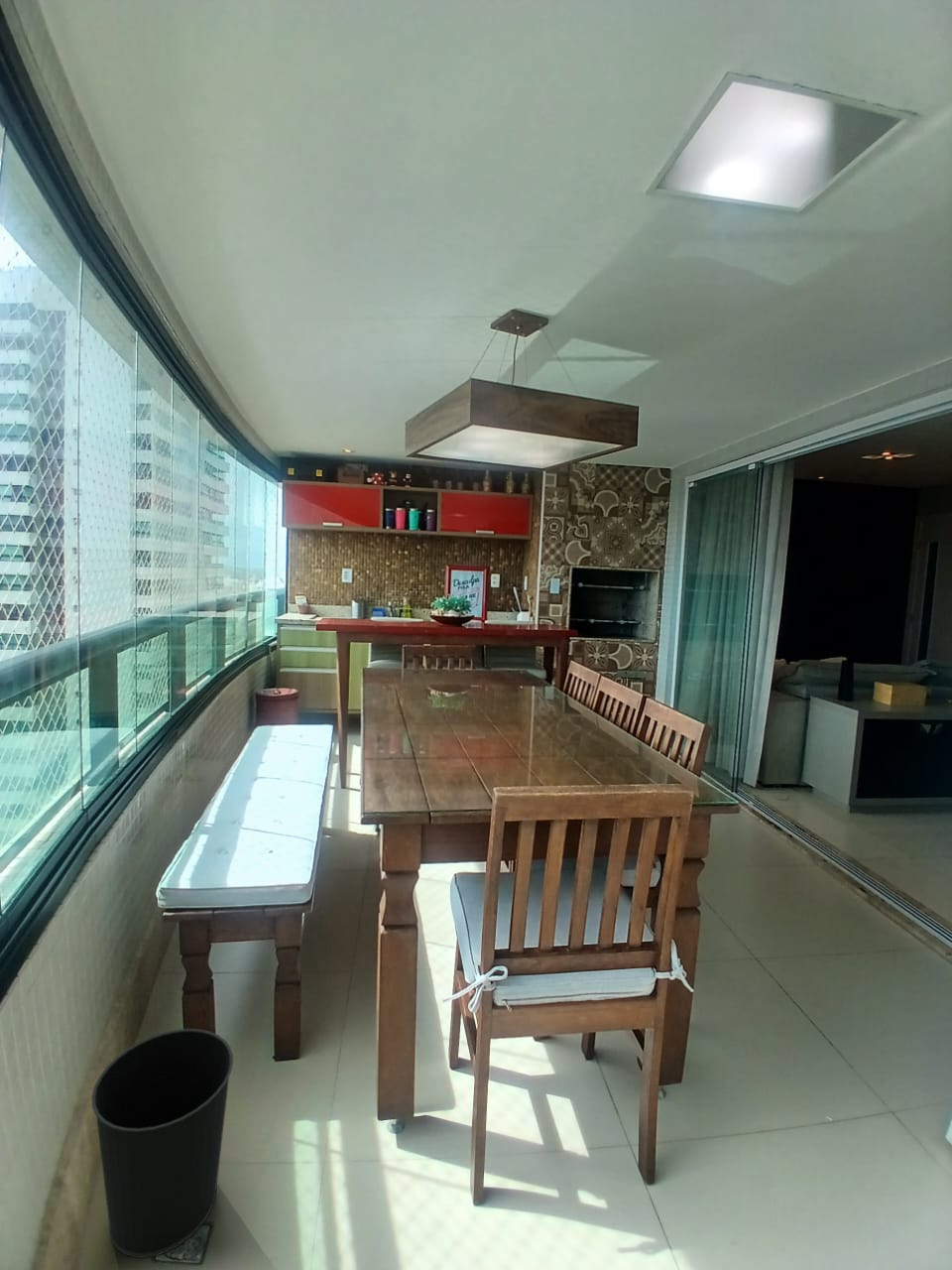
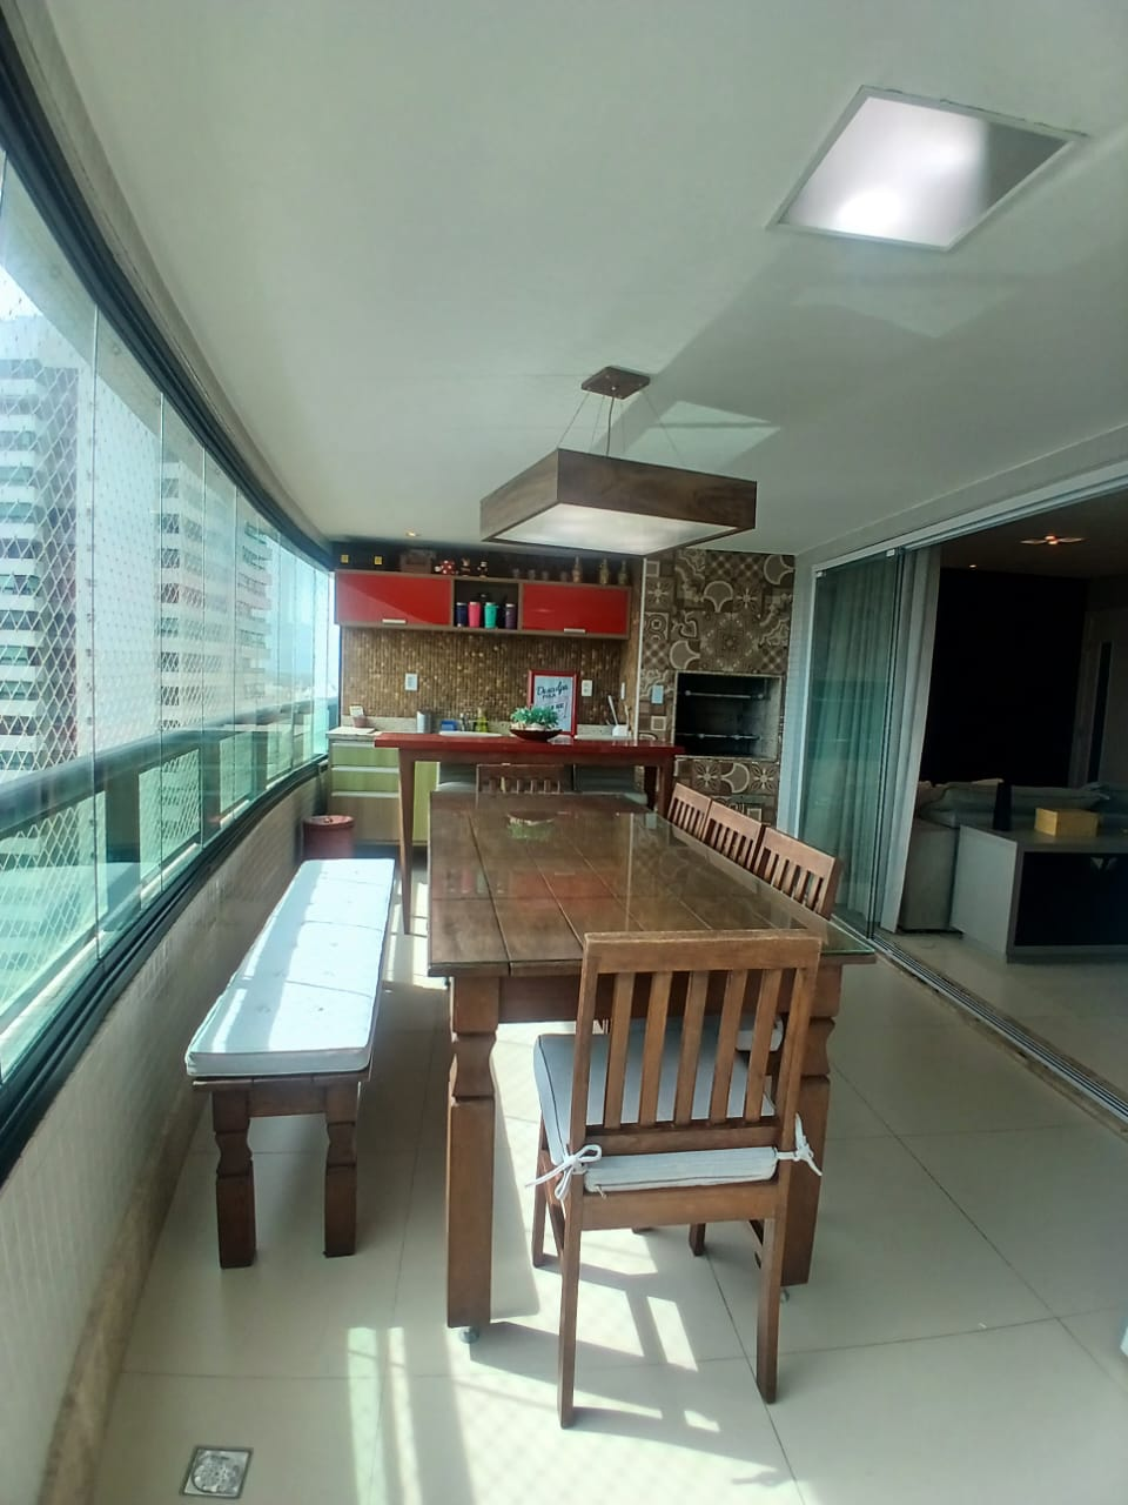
- wastebasket (165, 1140)
